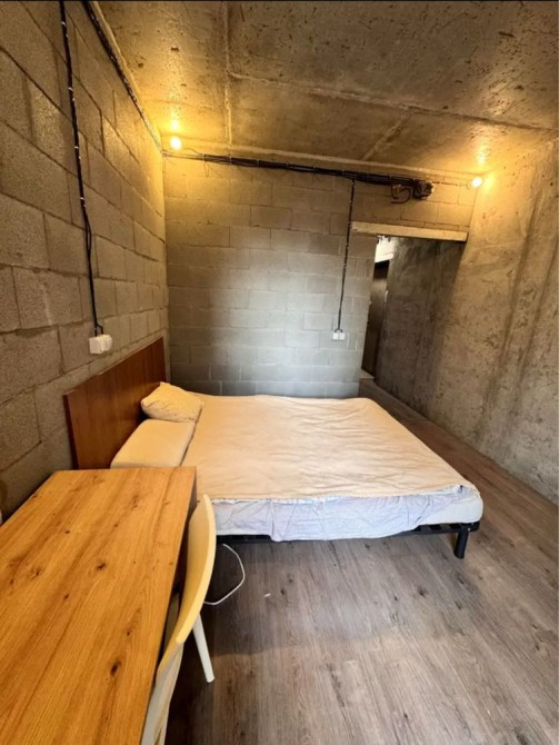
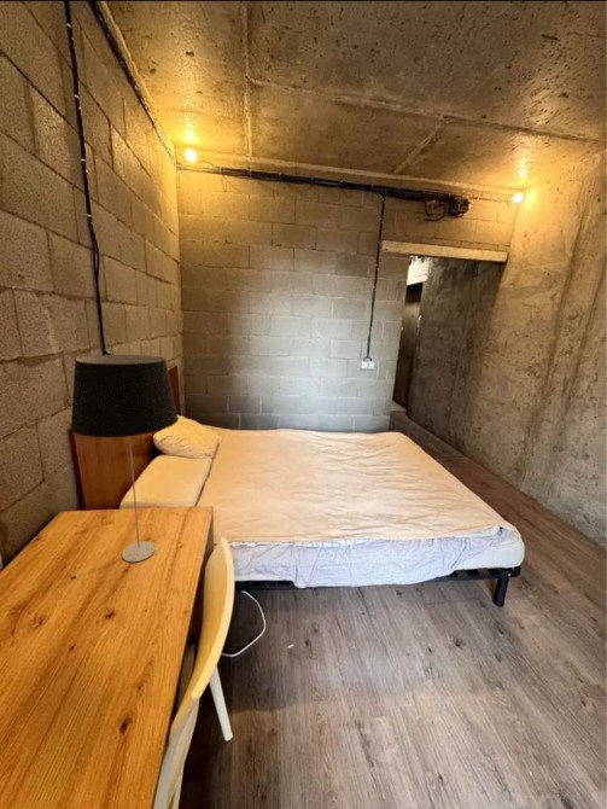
+ table lamp (132, 462)
